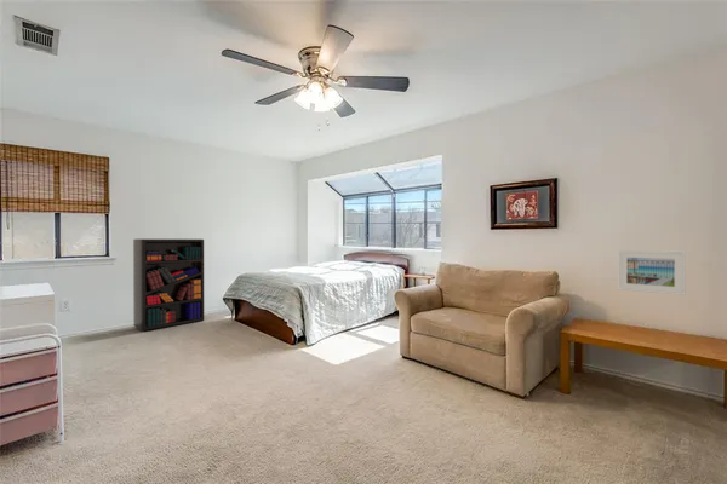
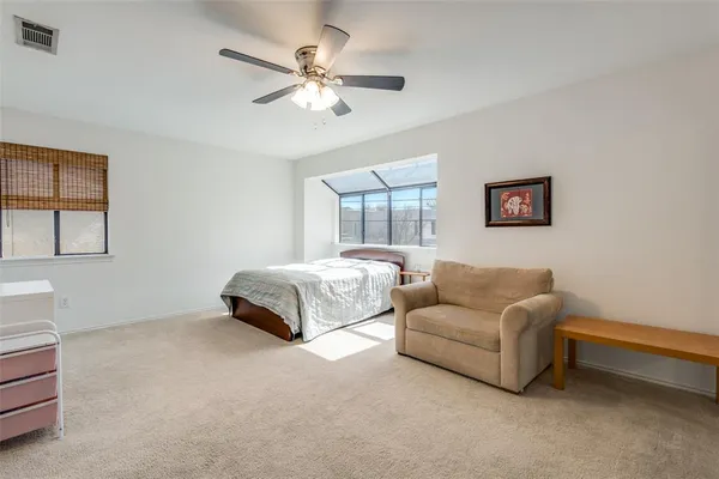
- bookshelf (170, 281)
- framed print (649, 271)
